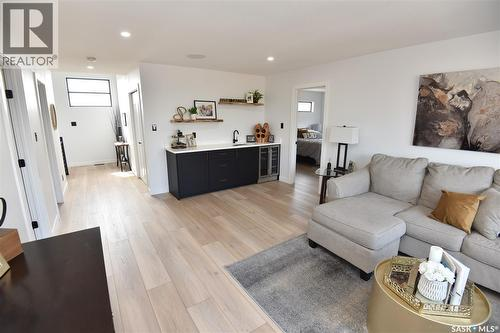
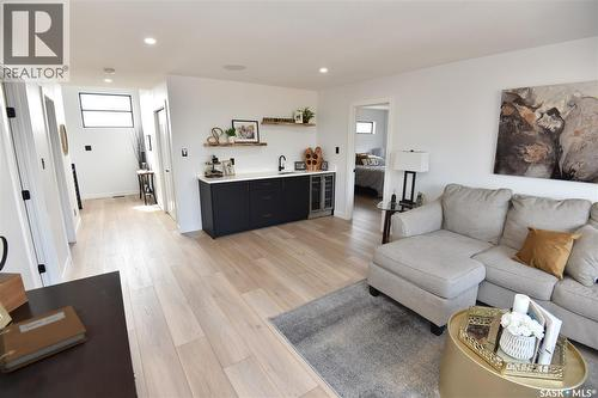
+ notebook (41, 333)
